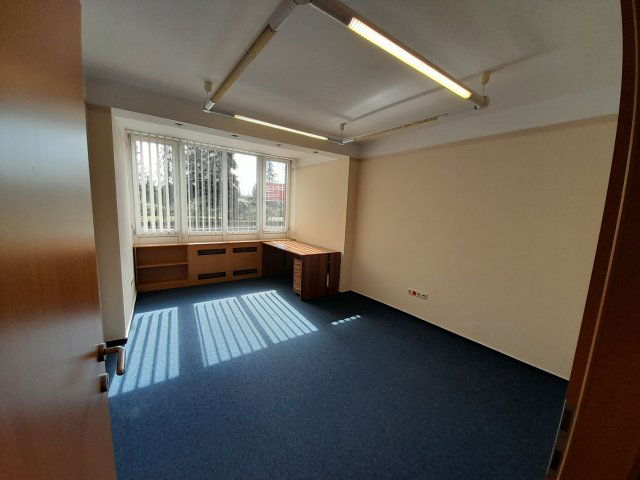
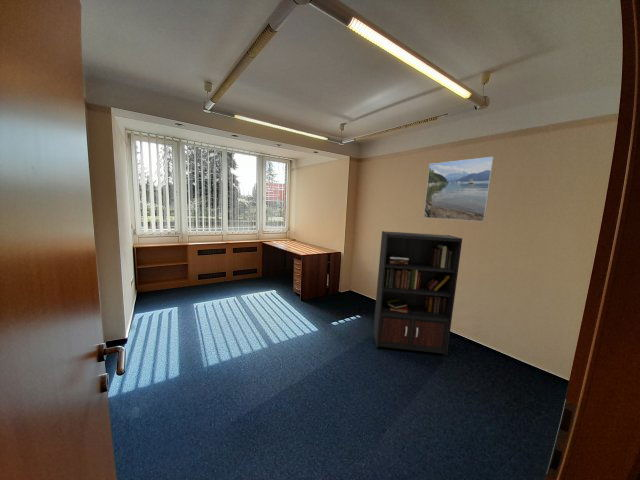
+ bookcase (420, 288)
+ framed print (454, 190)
